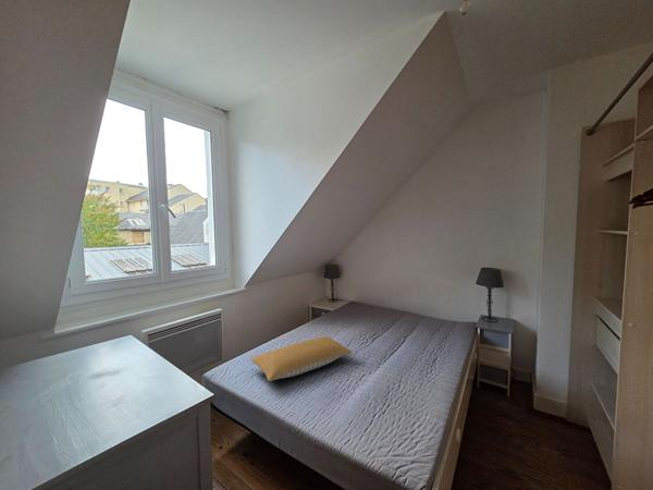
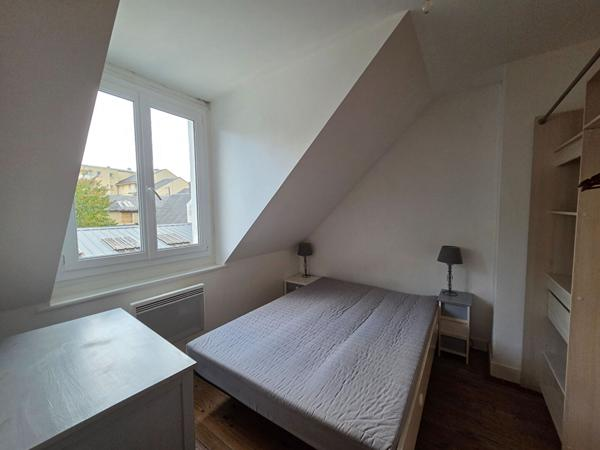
- pillow (303, 355)
